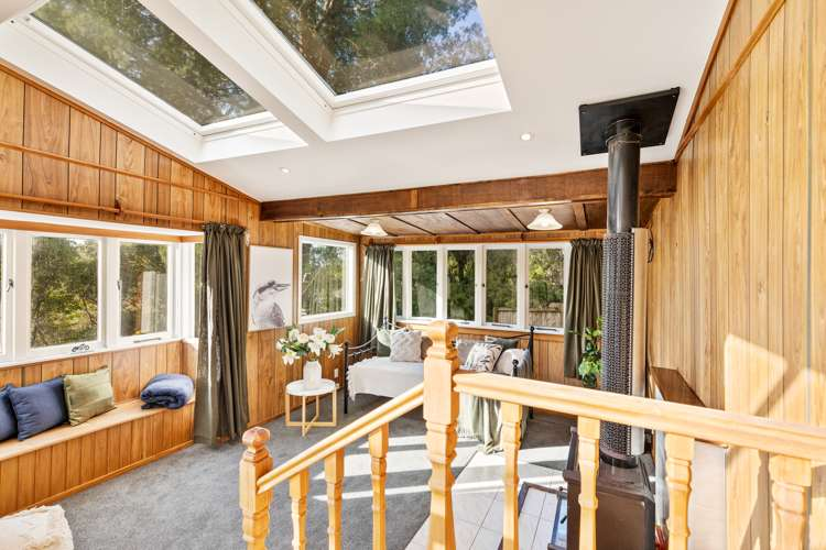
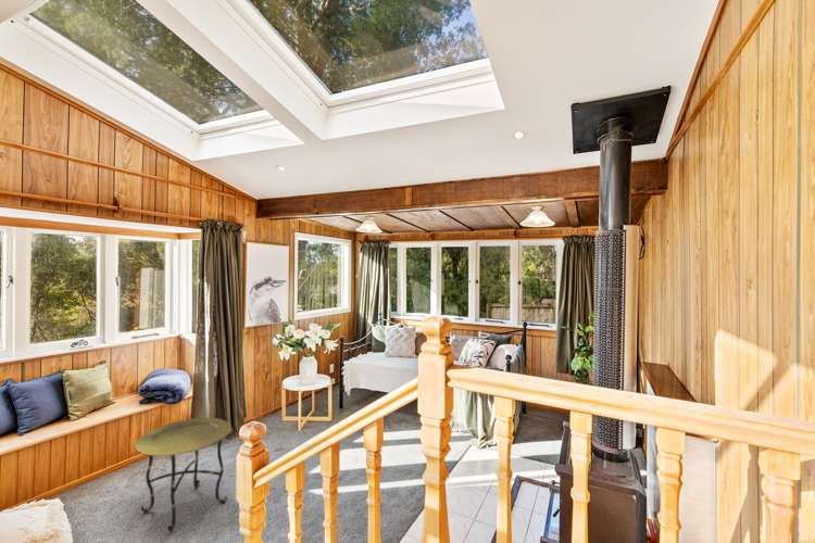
+ side table (185, 470)
